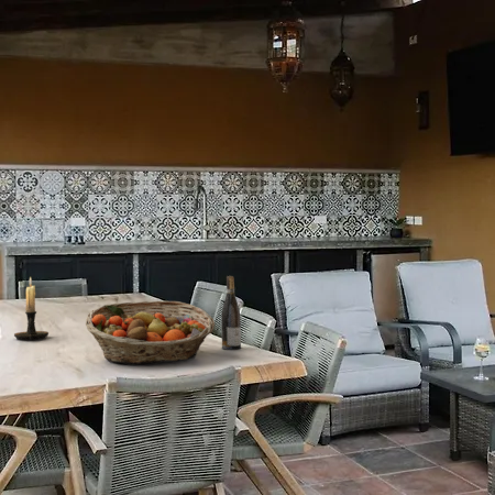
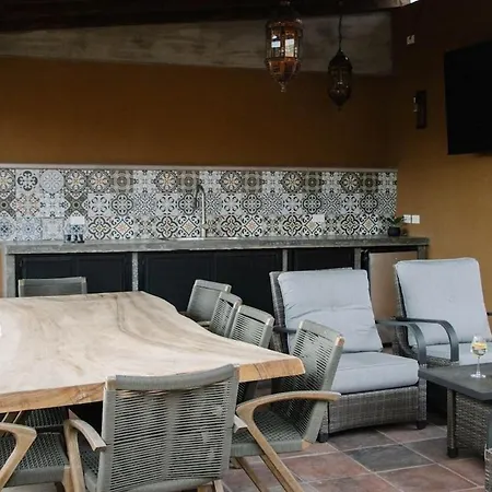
- candle holder (30, 307)
- wine bottle (230, 311)
- fruit basket (151, 330)
